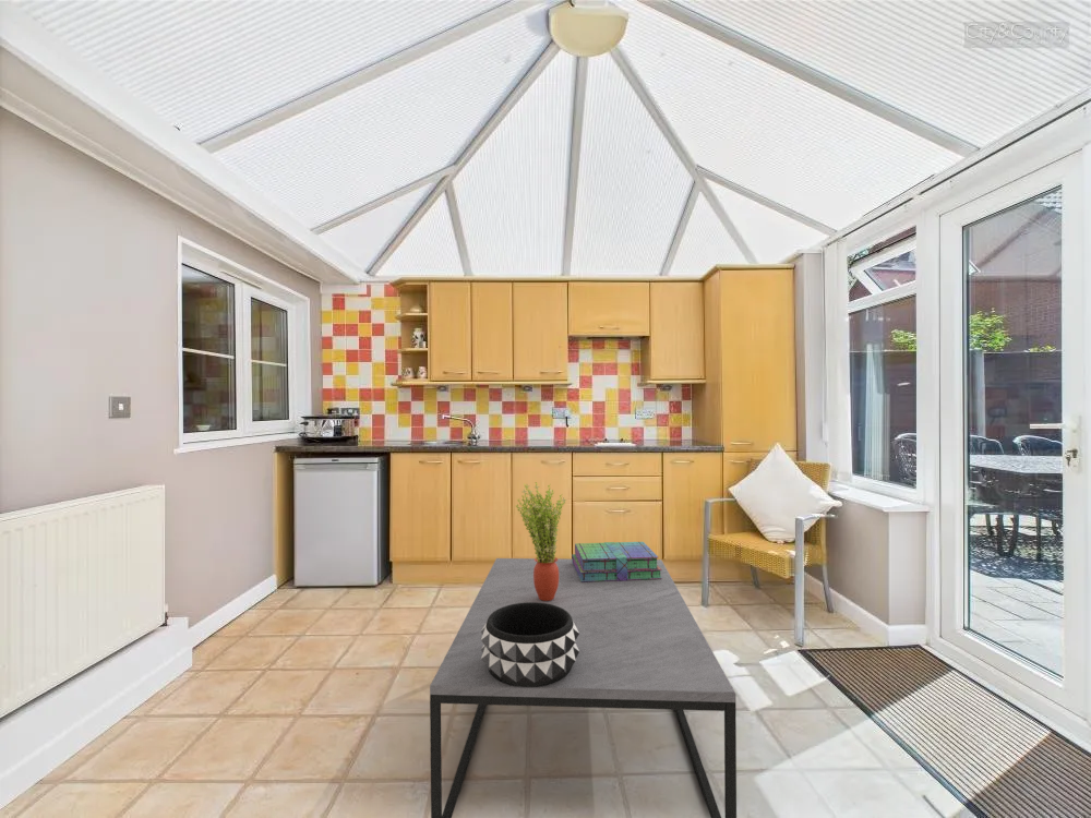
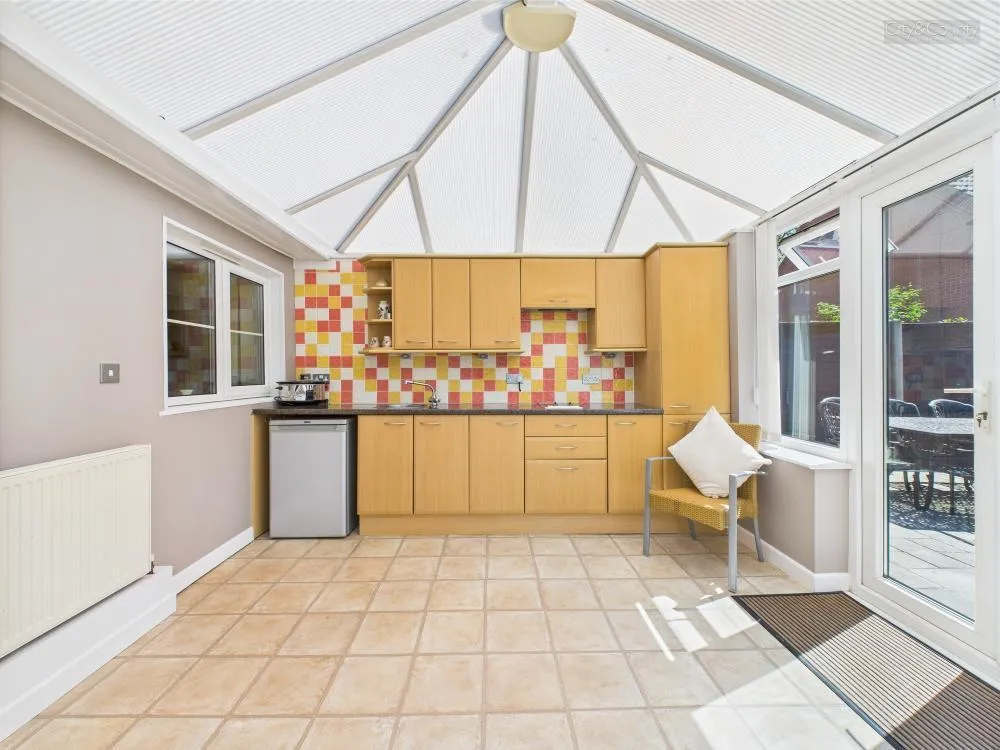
- decorative bowl (529, 640)
- potted plant (540, 541)
- coffee table (579, 665)
- stack of books (614, 558)
